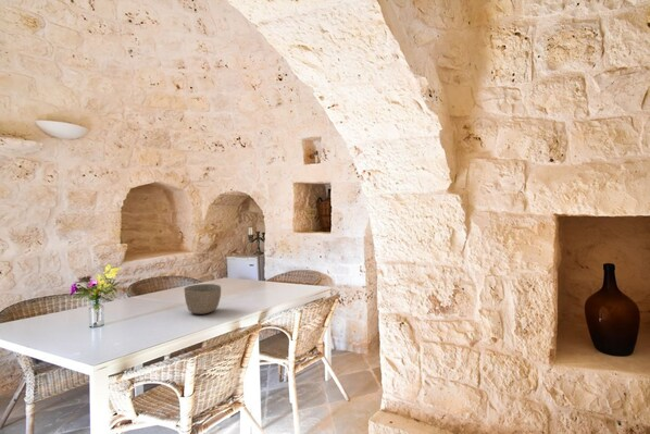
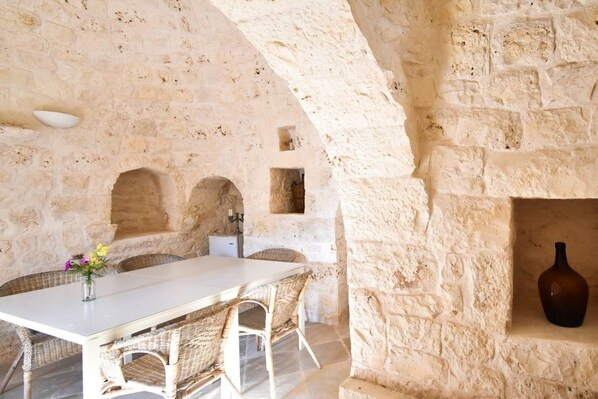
- bowl (202, 299)
